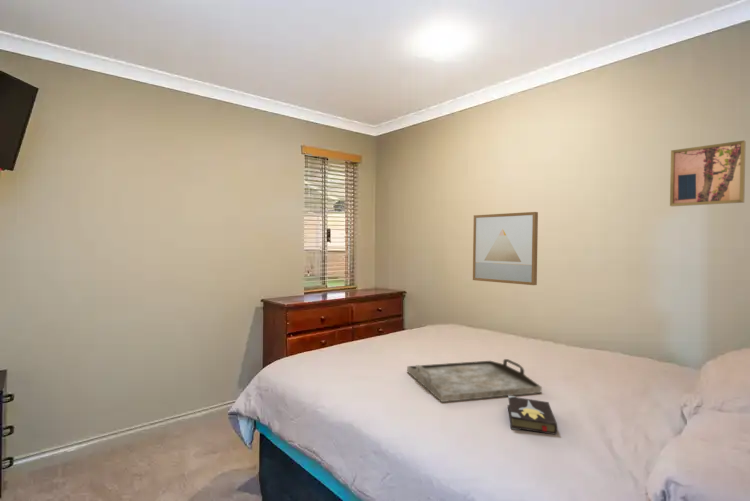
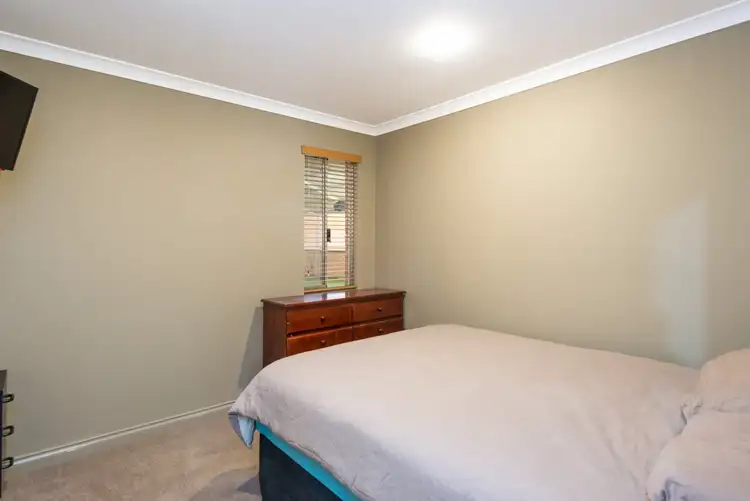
- wall art (503, 248)
- hardback book (530, 413)
- serving tray (469, 373)
- wall art (705, 175)
